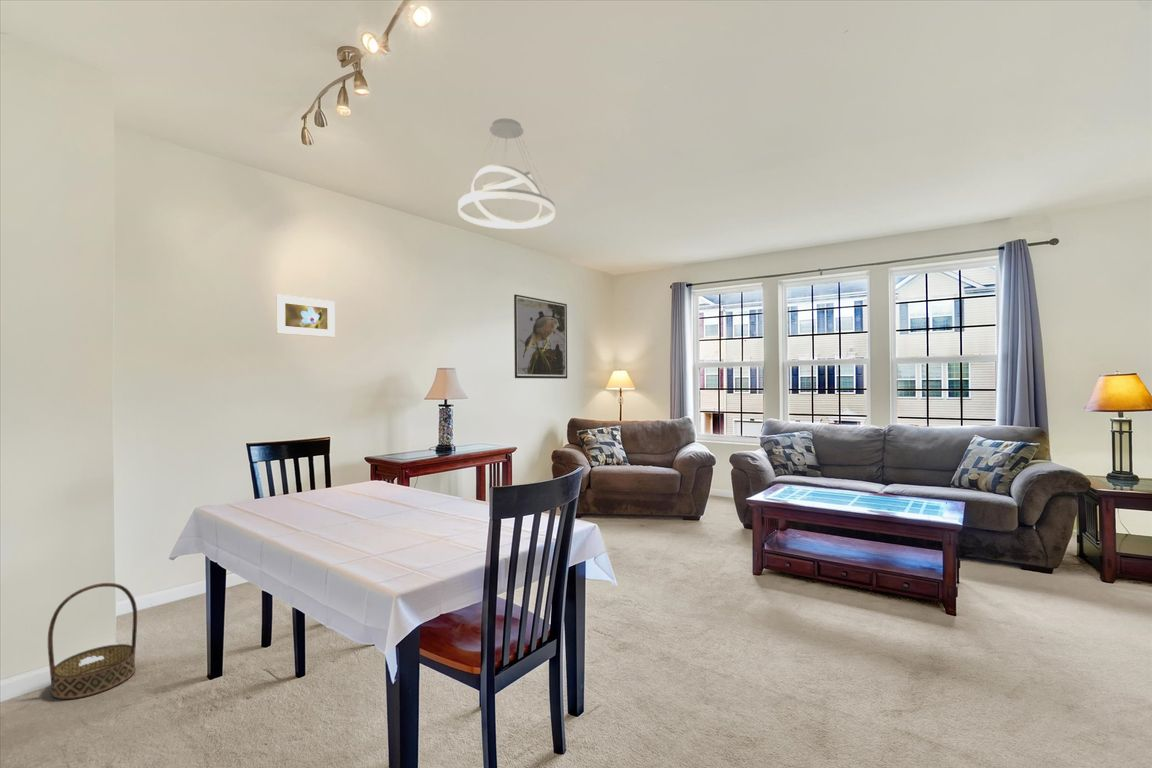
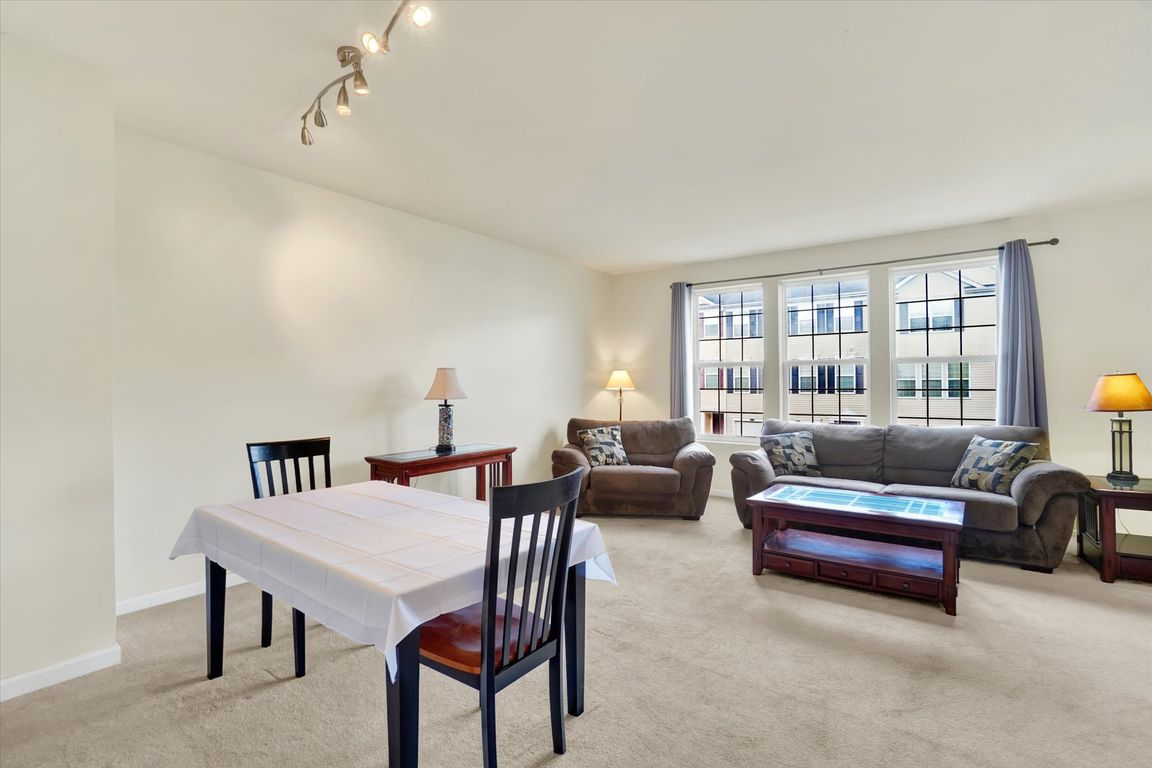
- basket (98, 647)
- pendant light (506, 172)
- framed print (306, 316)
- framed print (542, 339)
